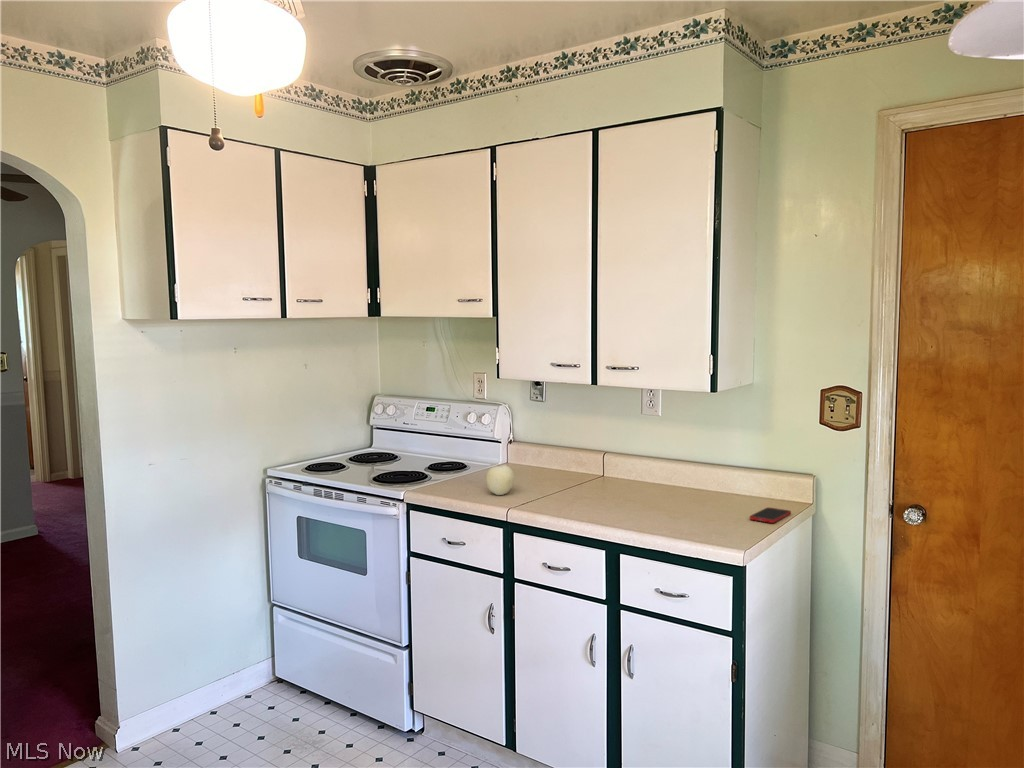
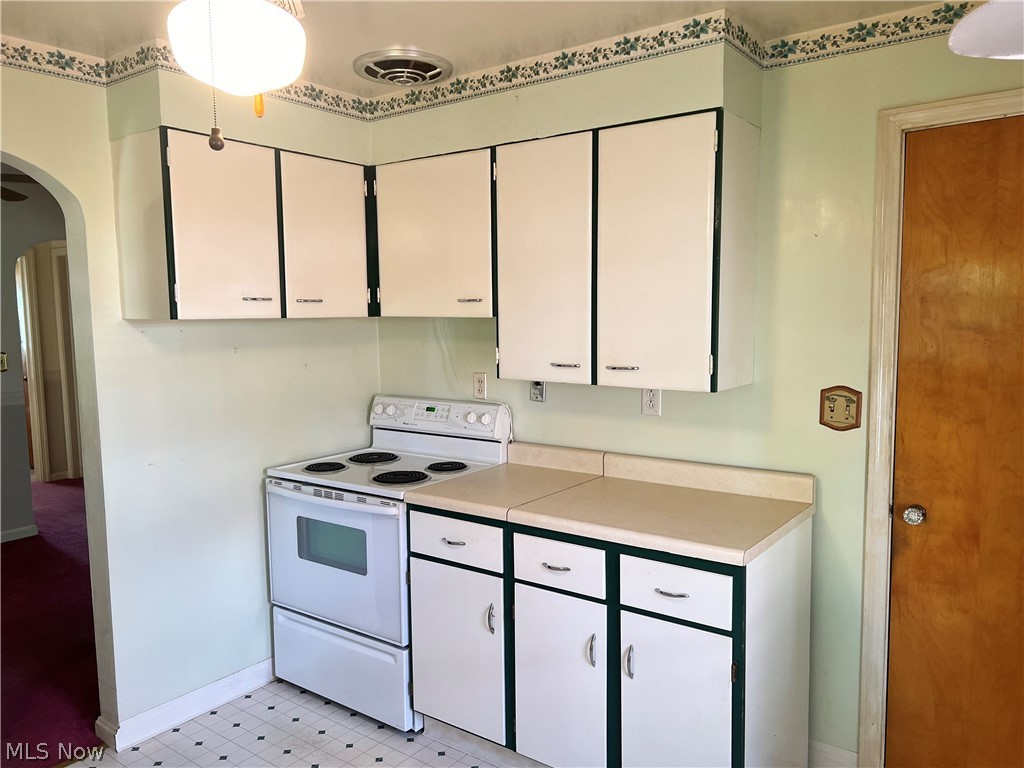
- cell phone (770, 515)
- fruit (500, 479)
